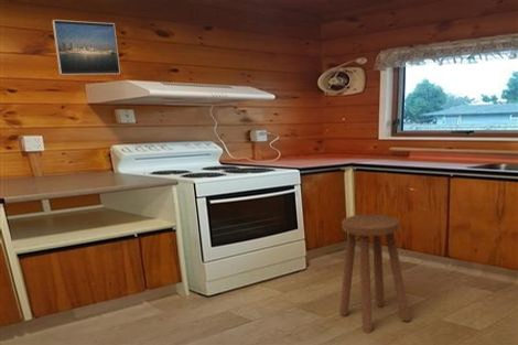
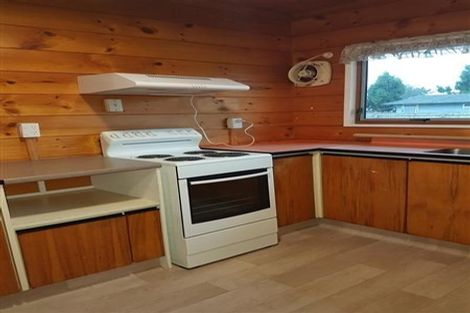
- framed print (87, 48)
- stool (369, 270)
